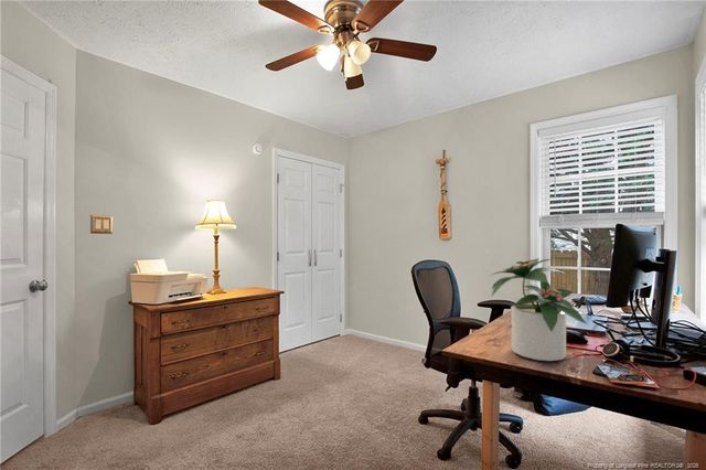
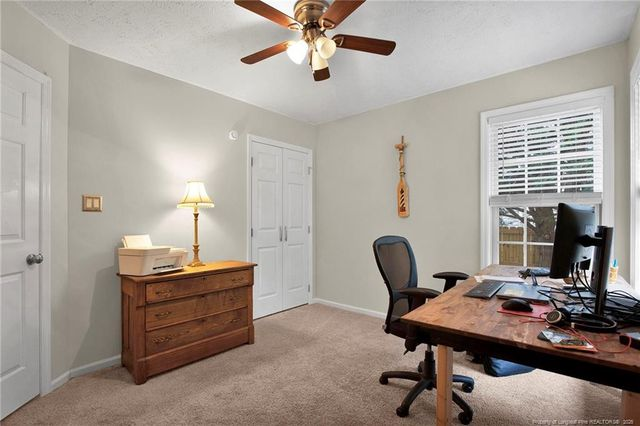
- potted plant (530, 305)
